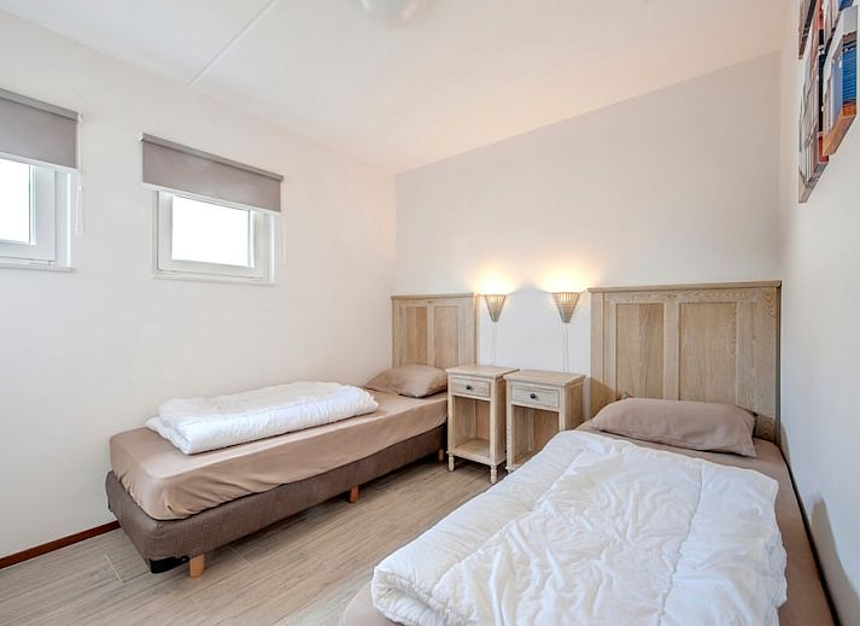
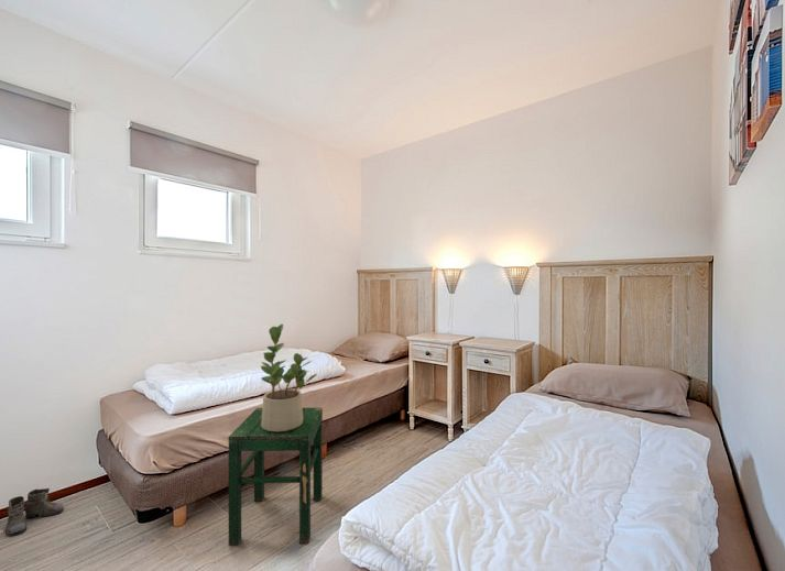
+ stool (280, 476)
+ potted plant (288, 374)
+ boots (30, 508)
